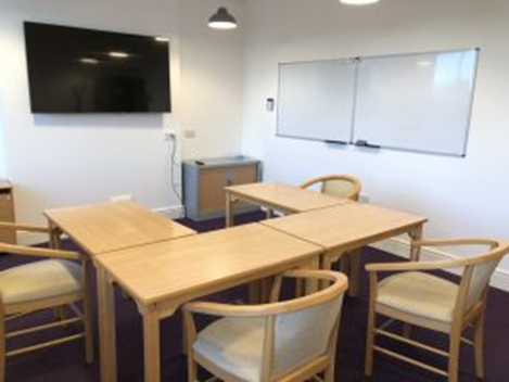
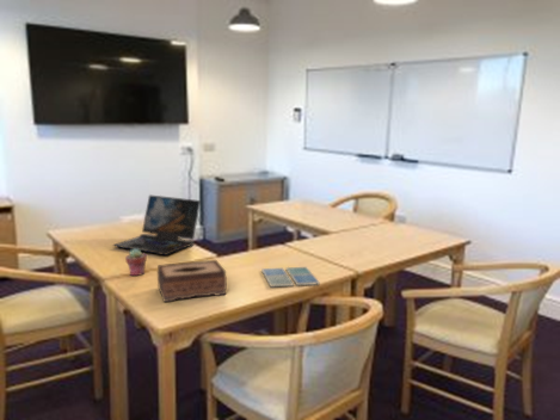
+ drink coaster (290, 276)
+ potted succulent (136, 260)
+ tissue box (191, 279)
+ laptop (158, 223)
